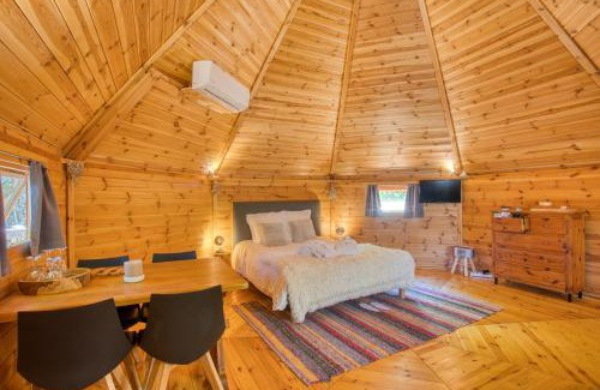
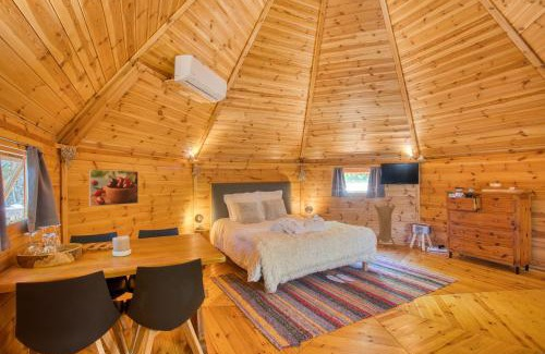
+ laundry hamper (385, 224)
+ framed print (114, 187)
